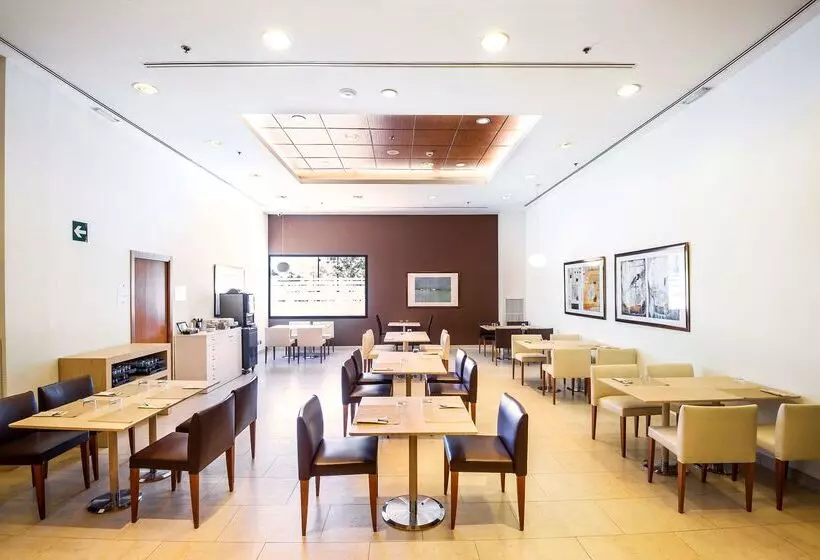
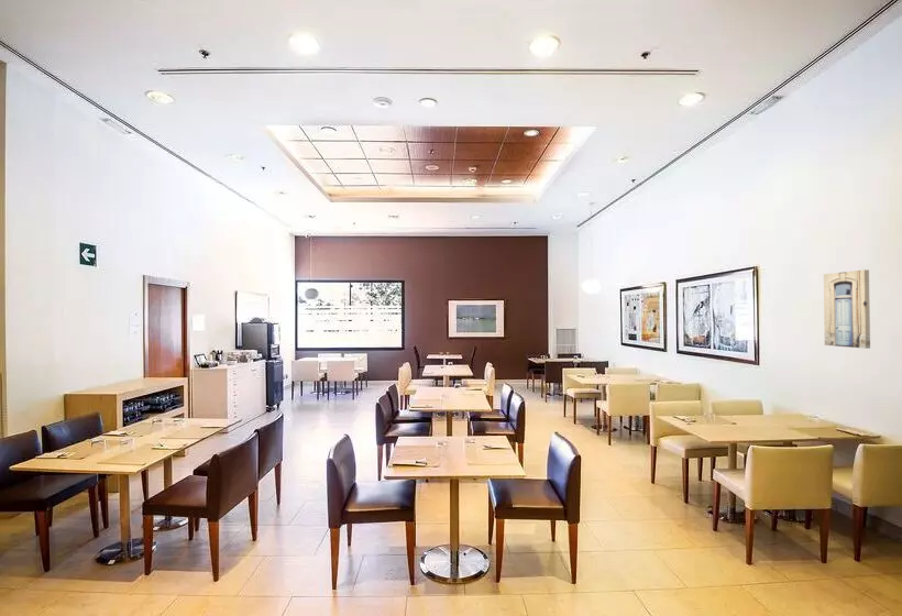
+ wall art (845, 309)
